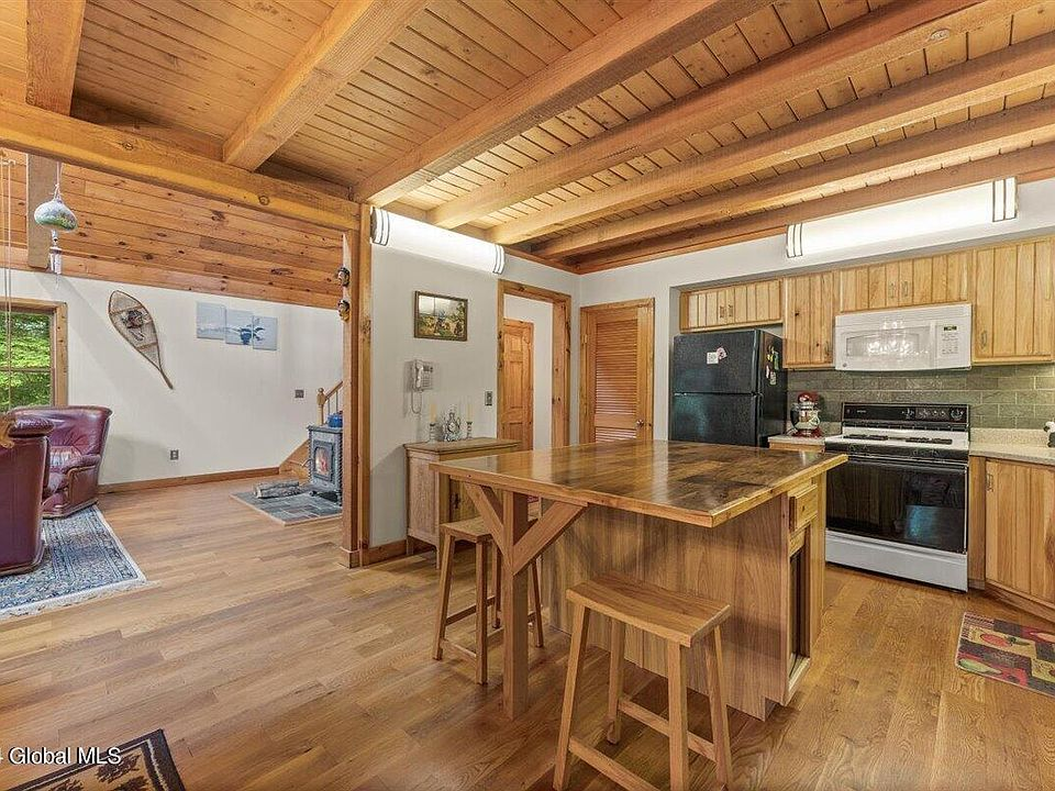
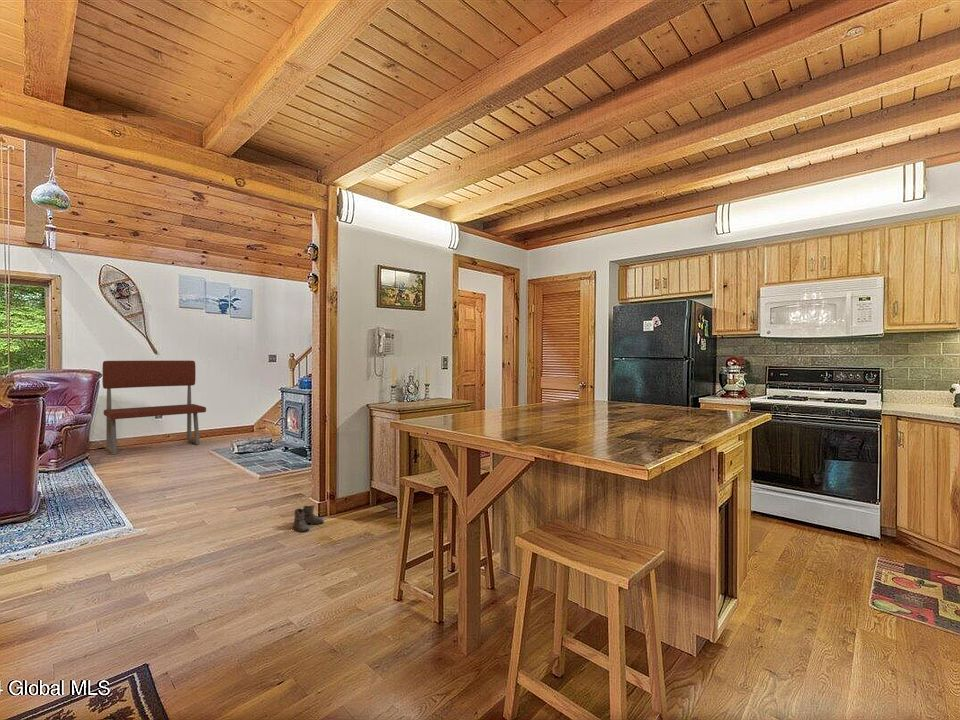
+ boots (306, 517)
+ bench (155, 406)
